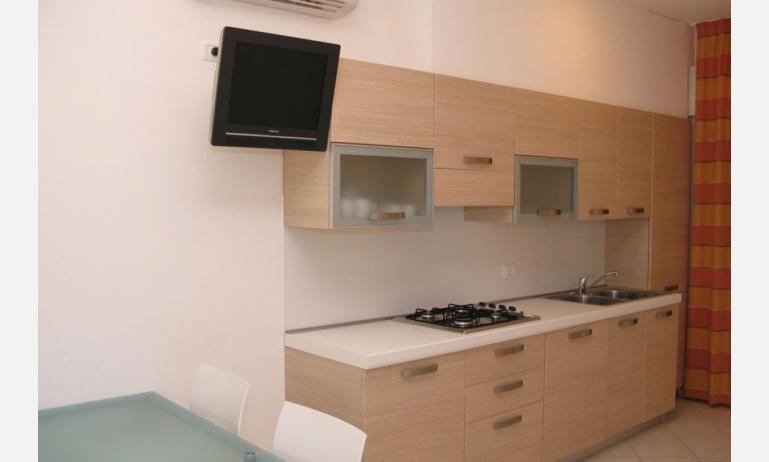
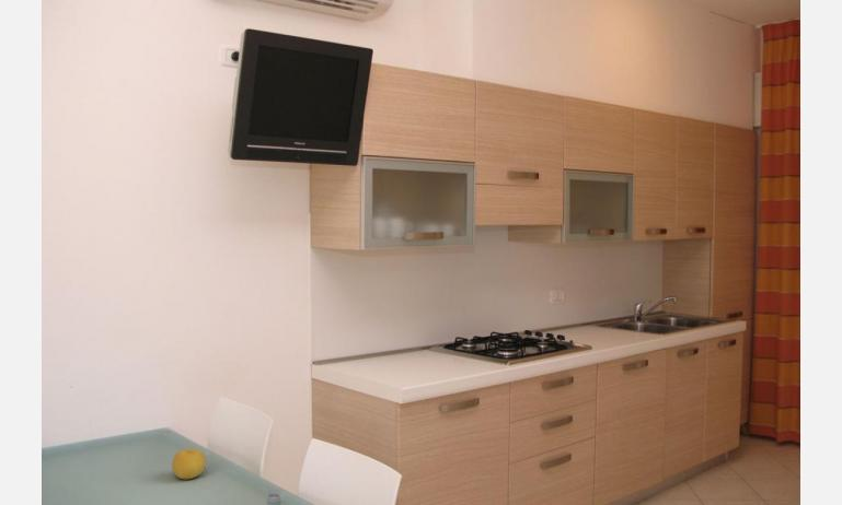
+ fruit (188, 462)
